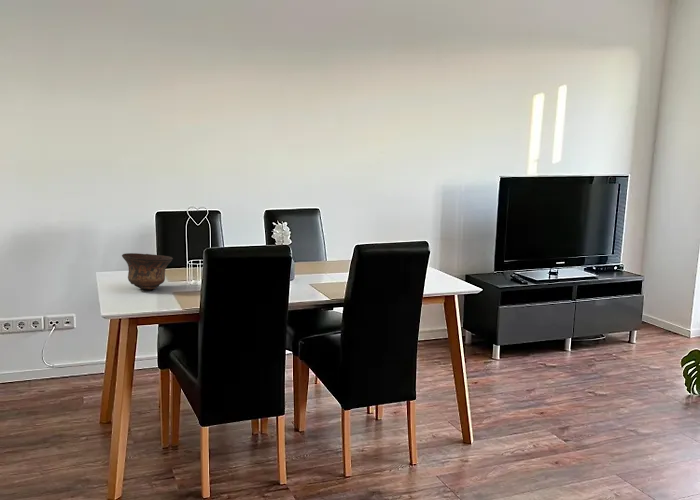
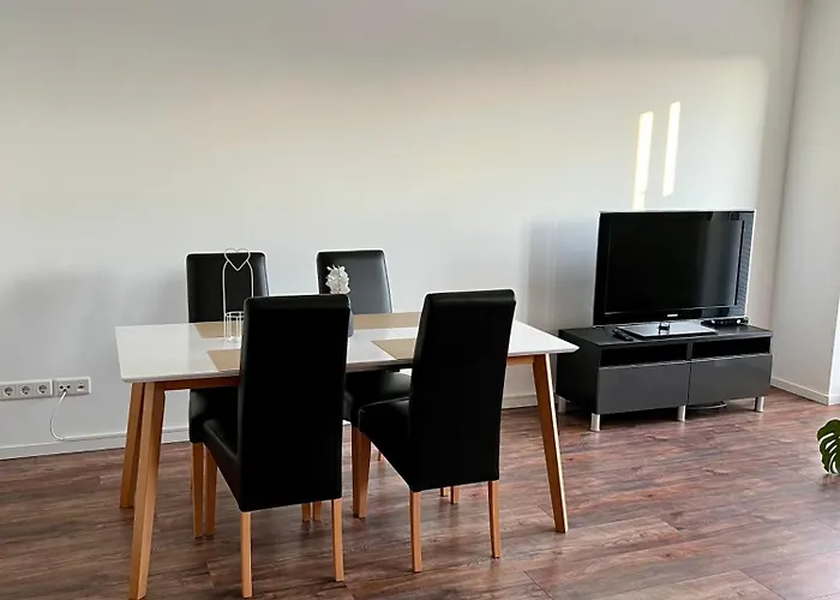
- bowl (147, 271)
